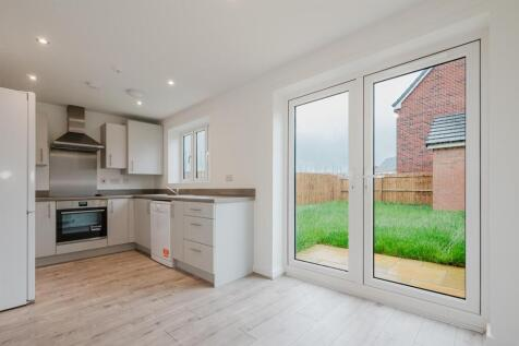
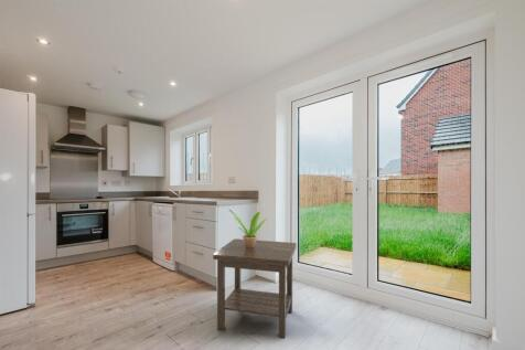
+ potted plant (250, 226)
+ side table (256, 290)
